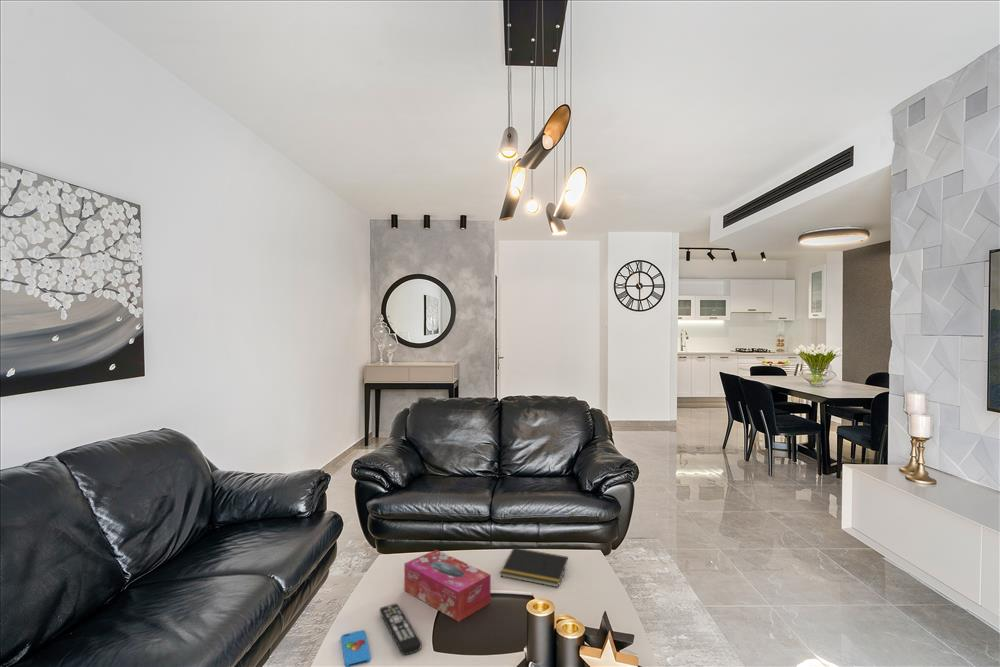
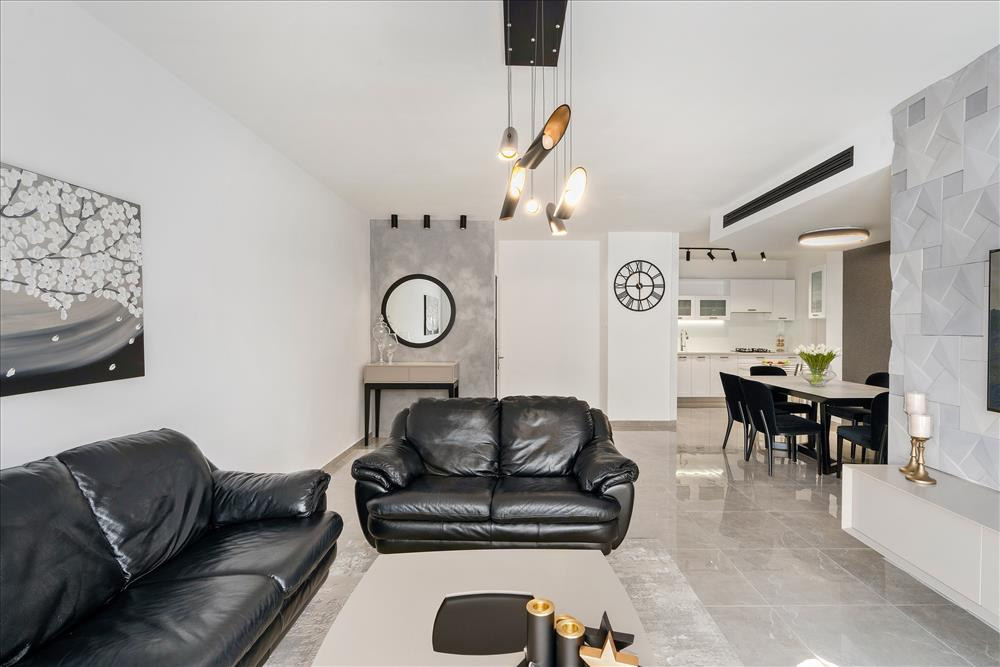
- smartphone (355, 647)
- notepad (534, 566)
- remote control (399, 627)
- tissue box (446, 582)
